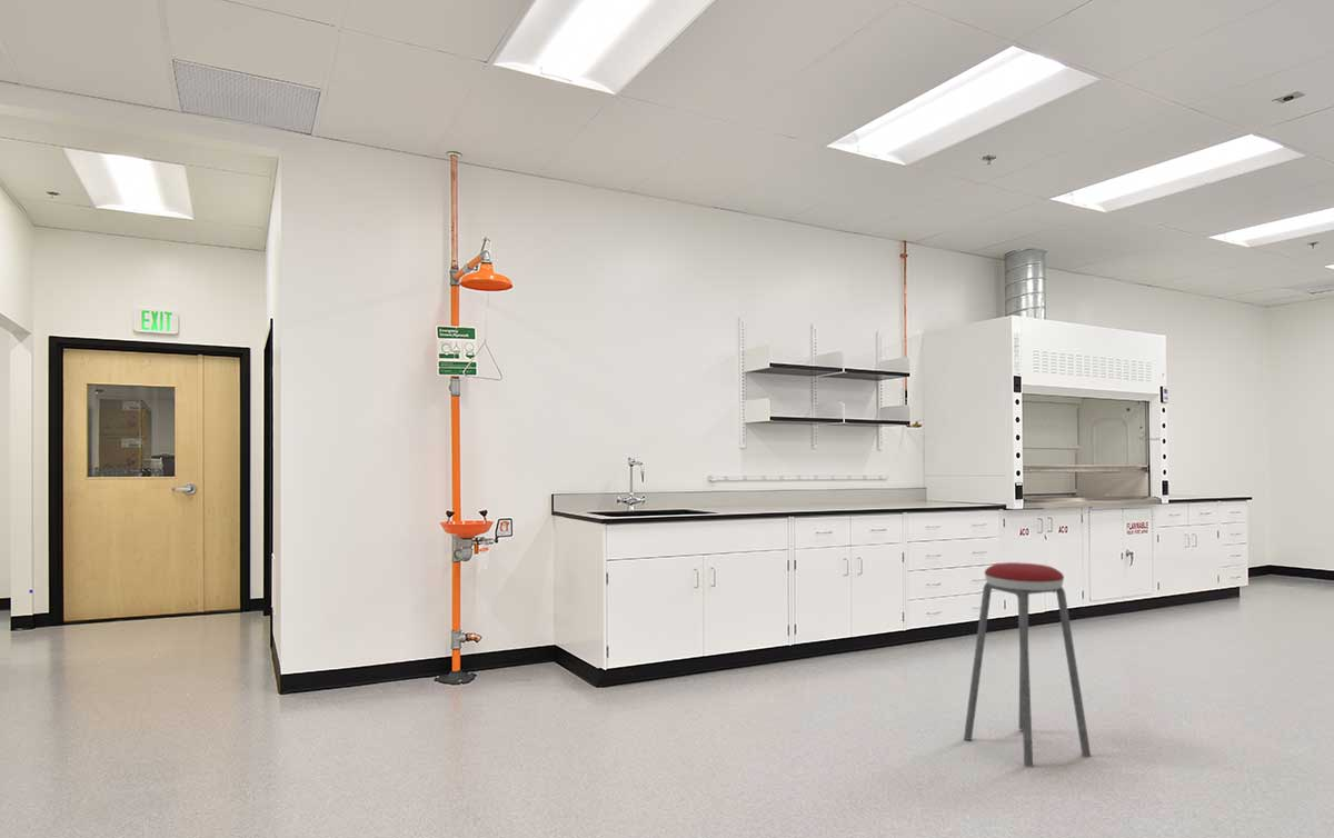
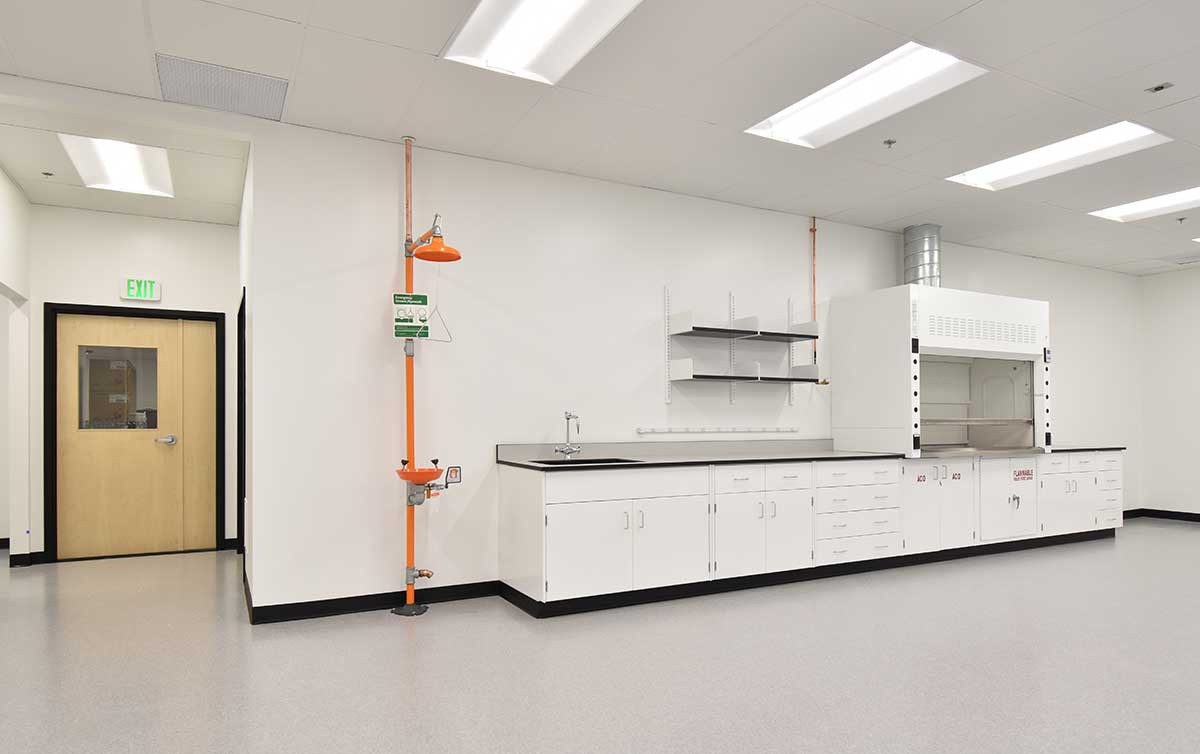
- music stool (1024, 656)
